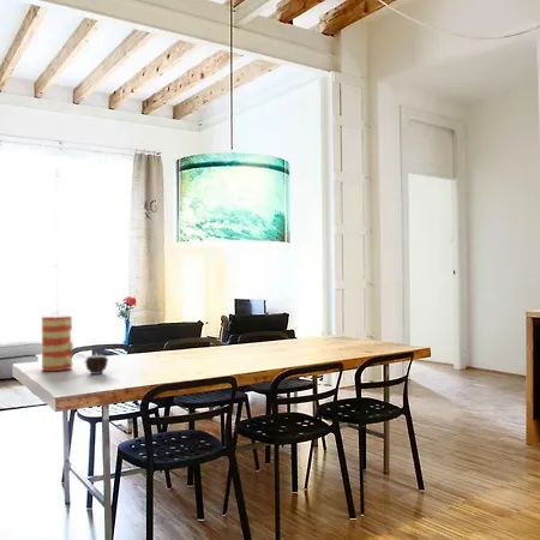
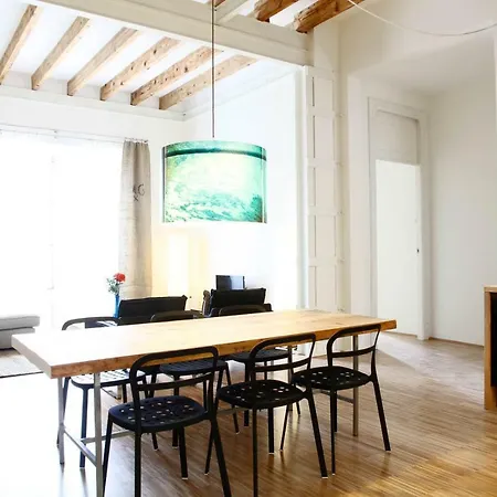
- candle (96, 362)
- vase (58, 342)
